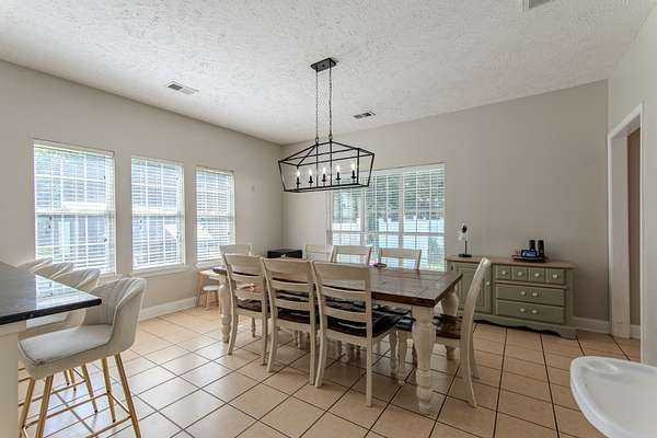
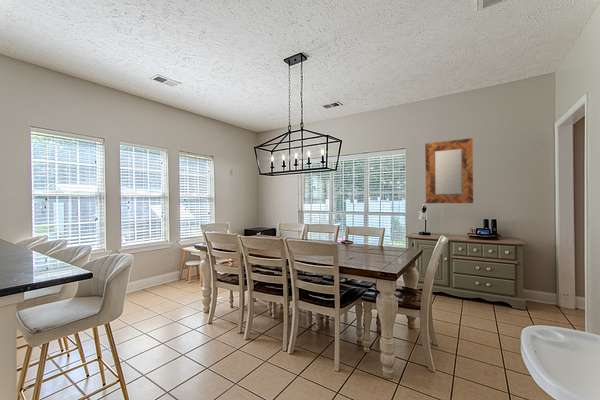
+ home mirror (448, 172)
